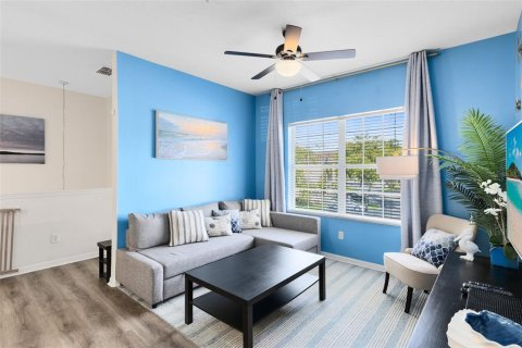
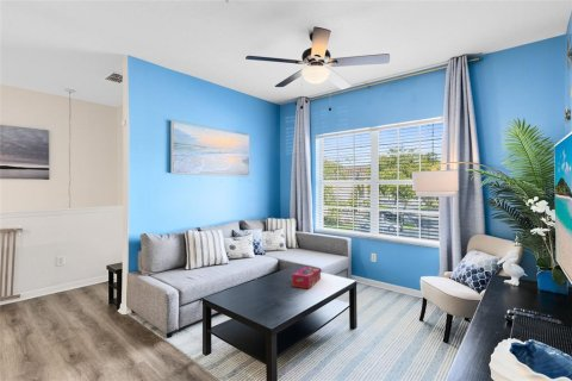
+ tissue box (306, 276)
